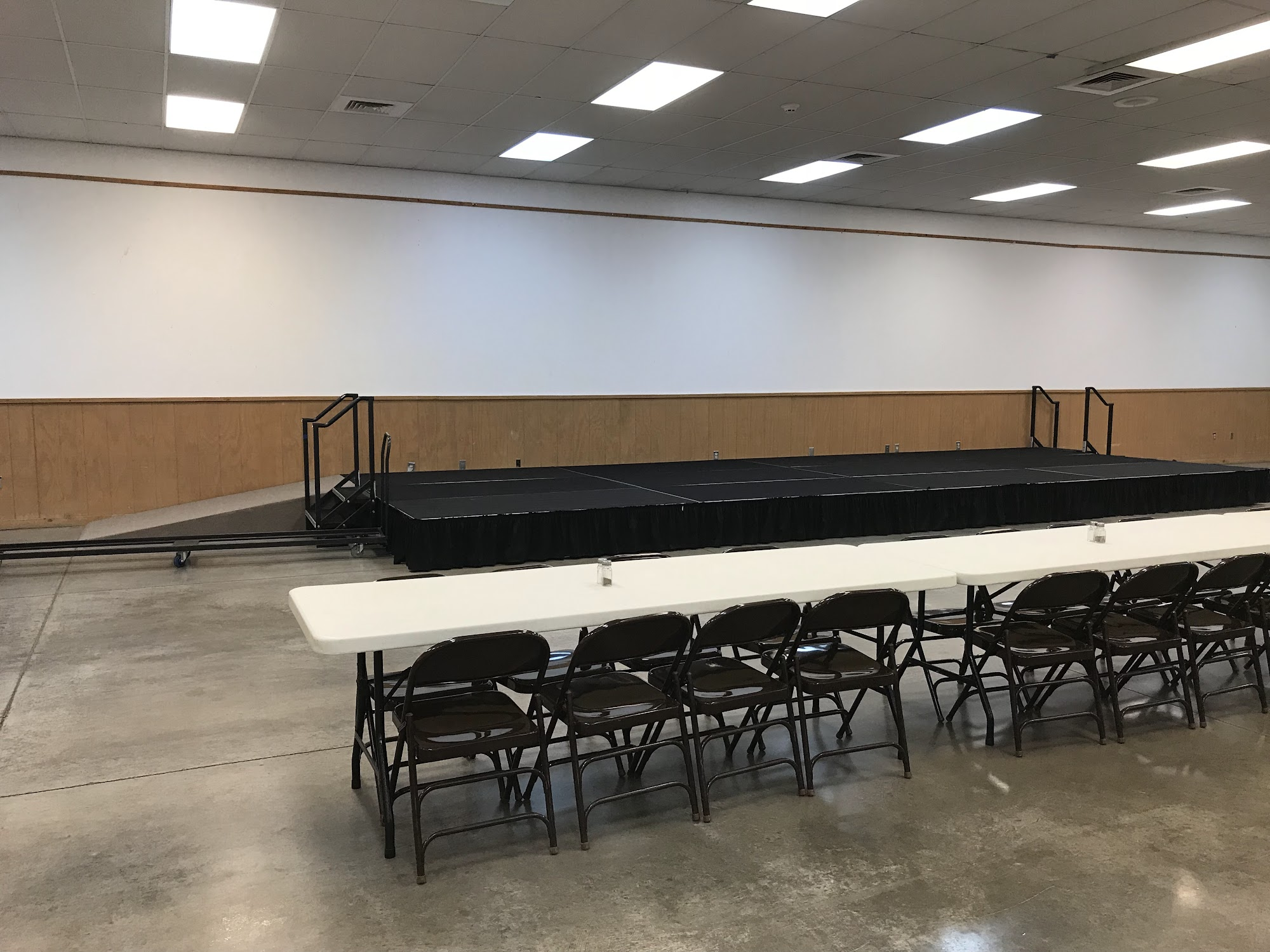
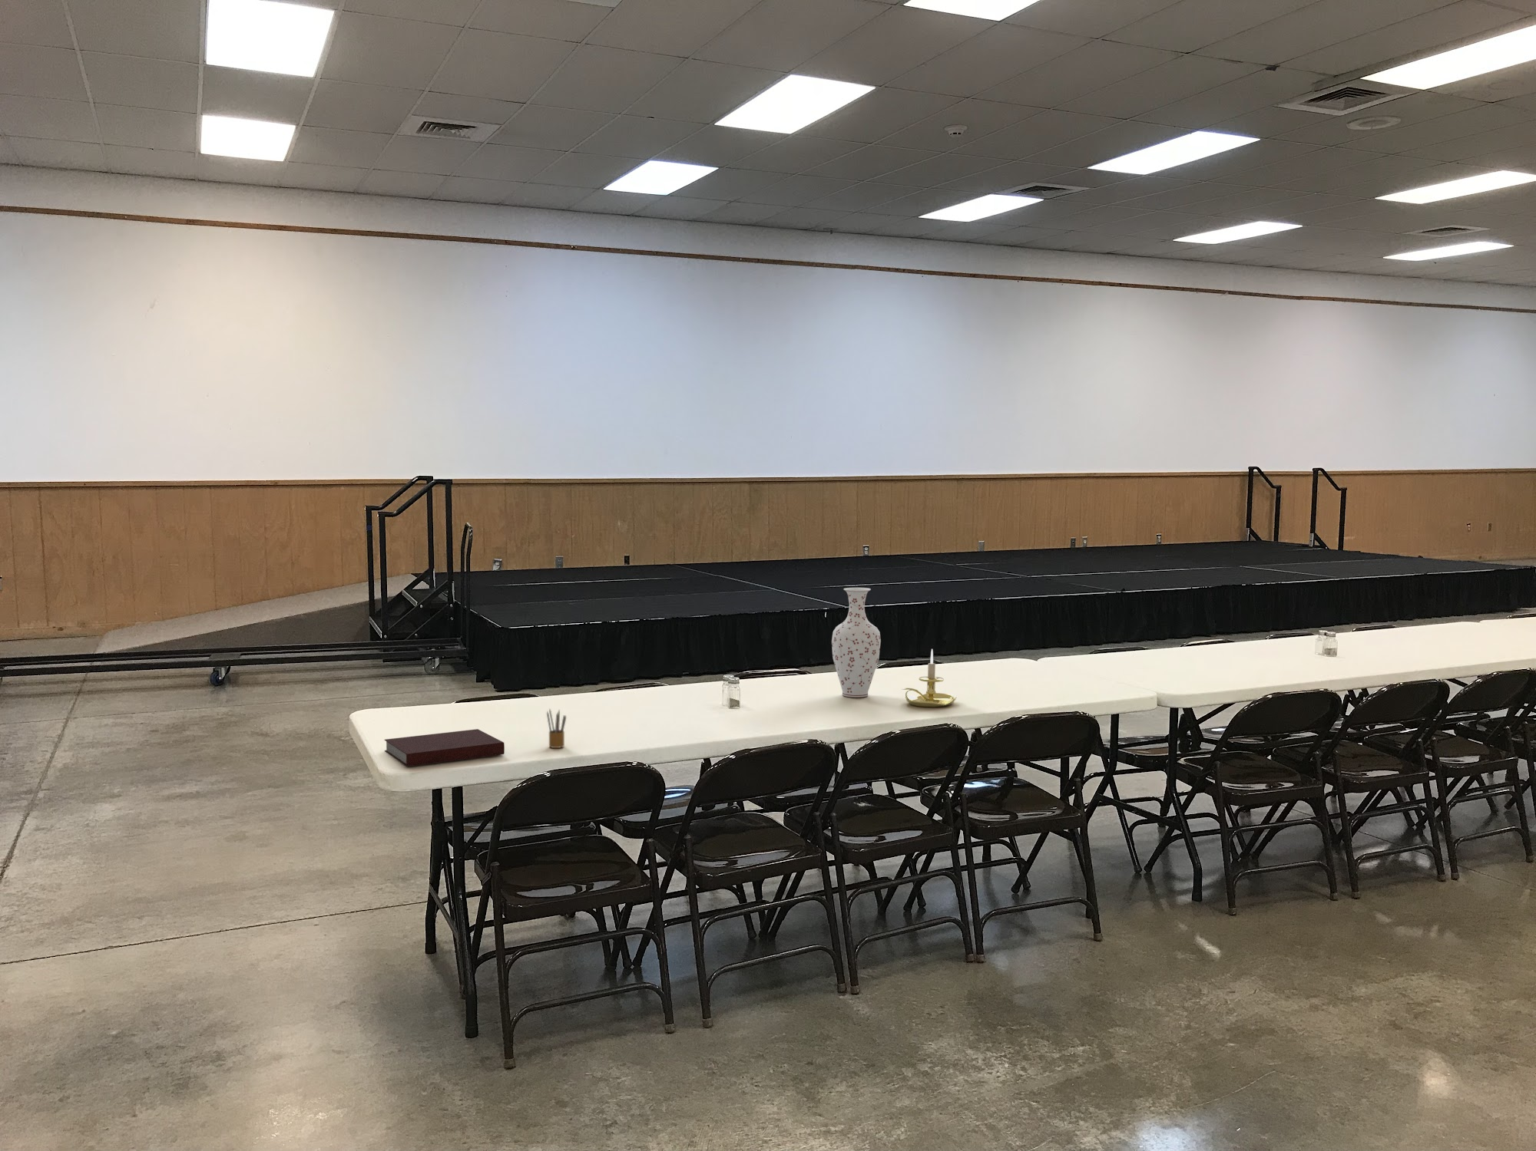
+ candle holder (928, 676)
+ pencil box (555, 728)
+ notebook (444, 747)
+ vase (855, 642)
